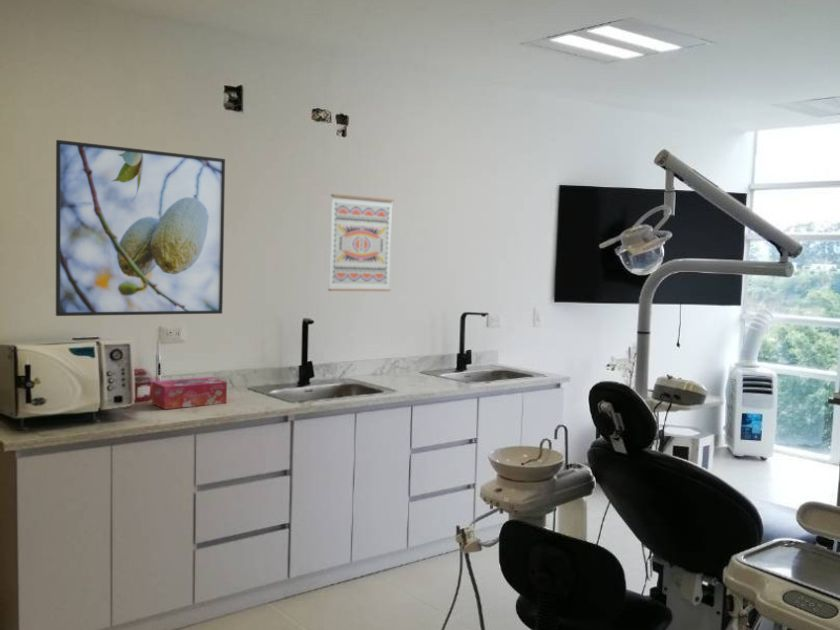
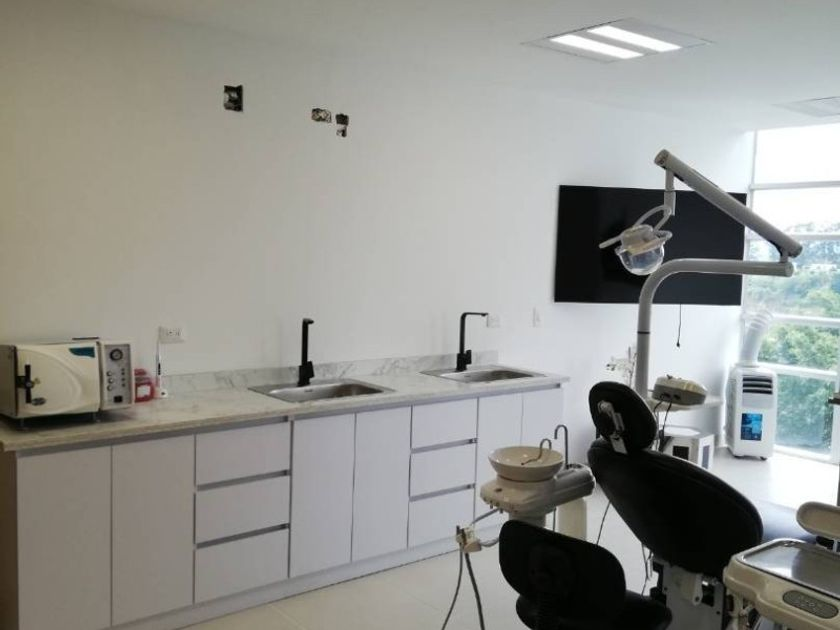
- tissue box (189, 392)
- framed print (145, 233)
- wall art (361, 244)
